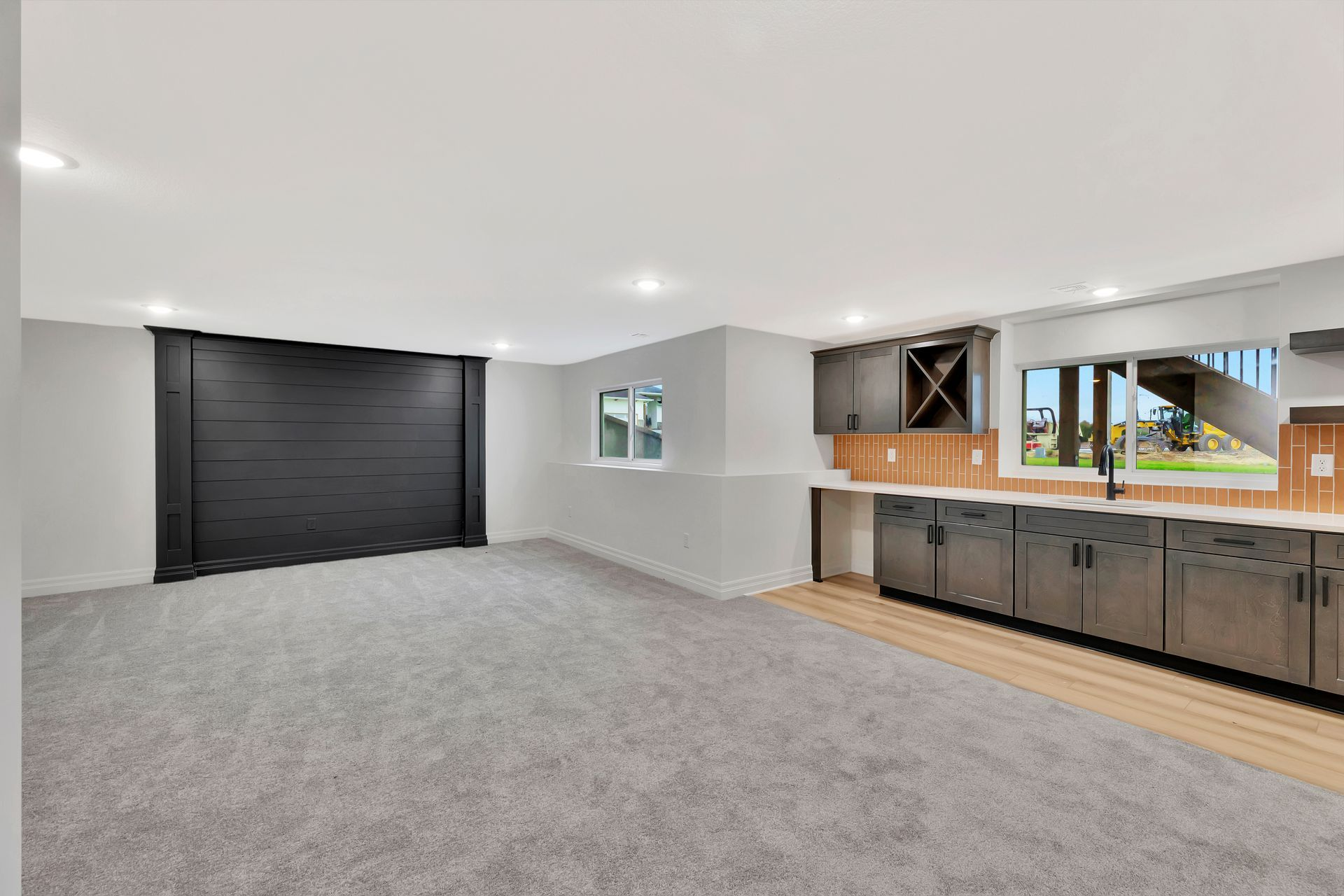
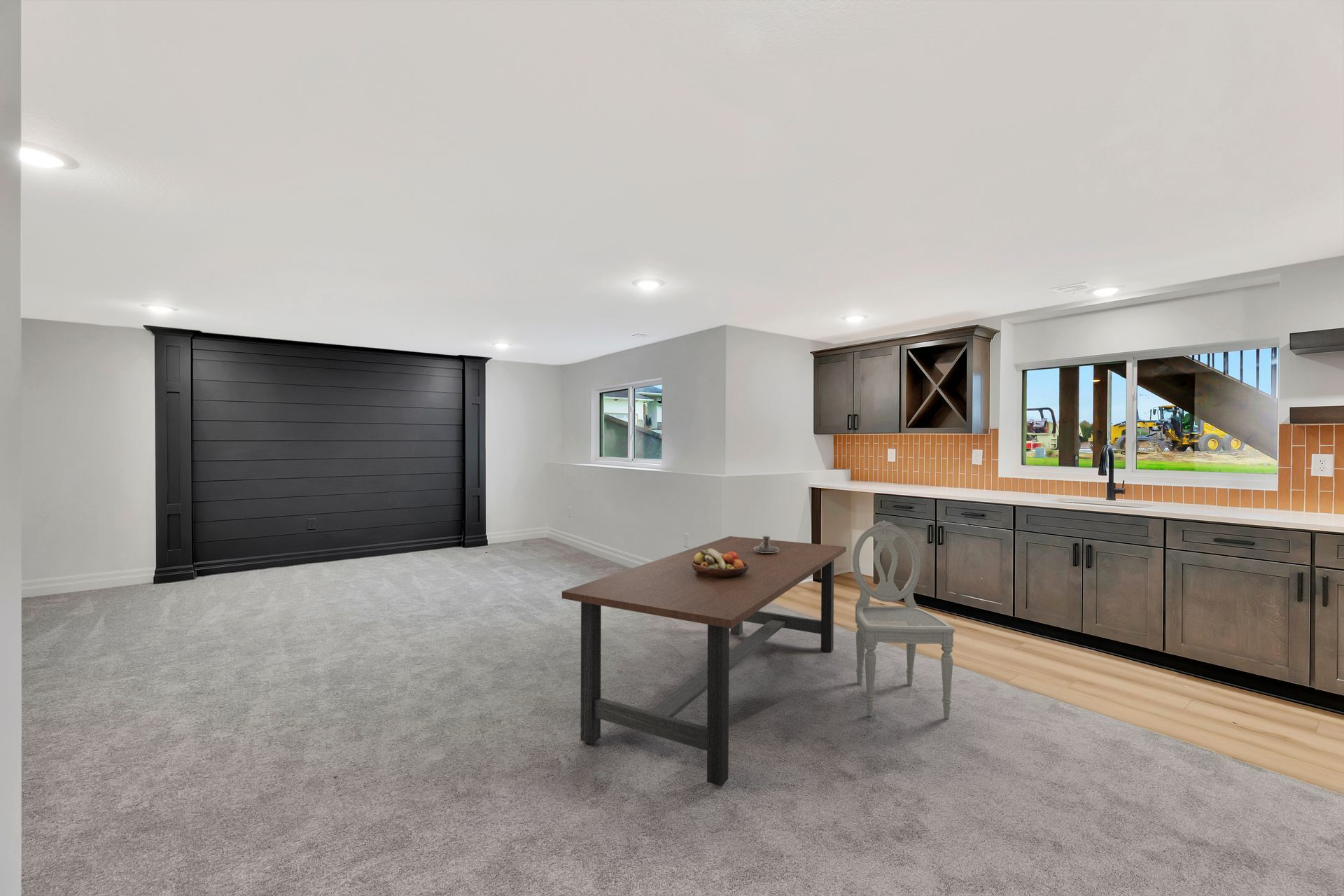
+ fruit bowl (720, 561)
+ candle holder (765, 545)
+ dining chair (896, 612)
+ dining table (729, 626)
